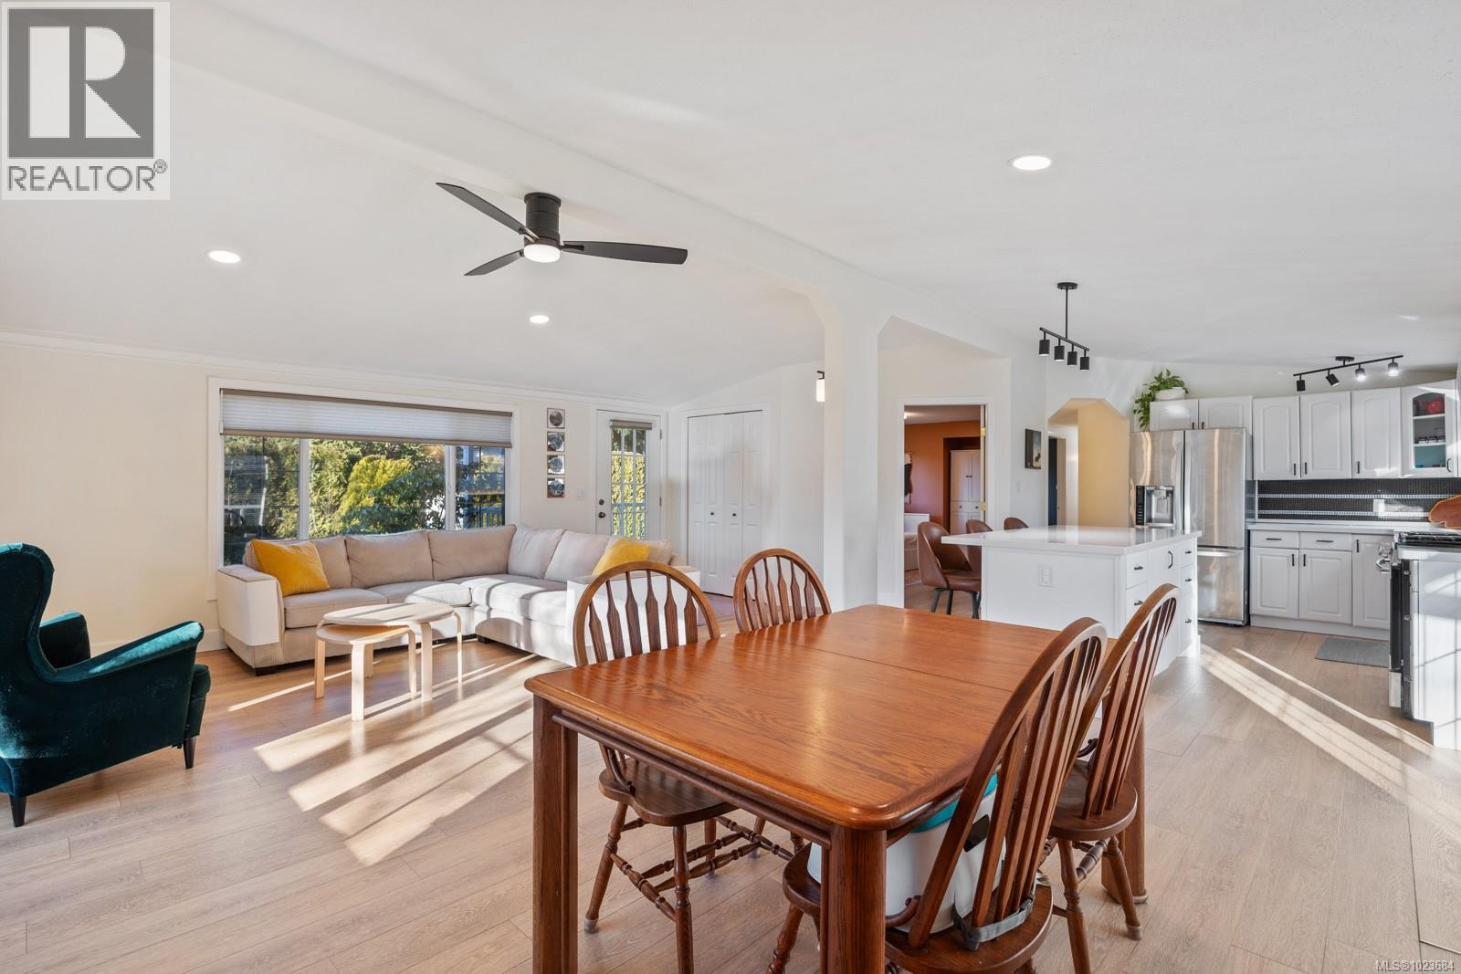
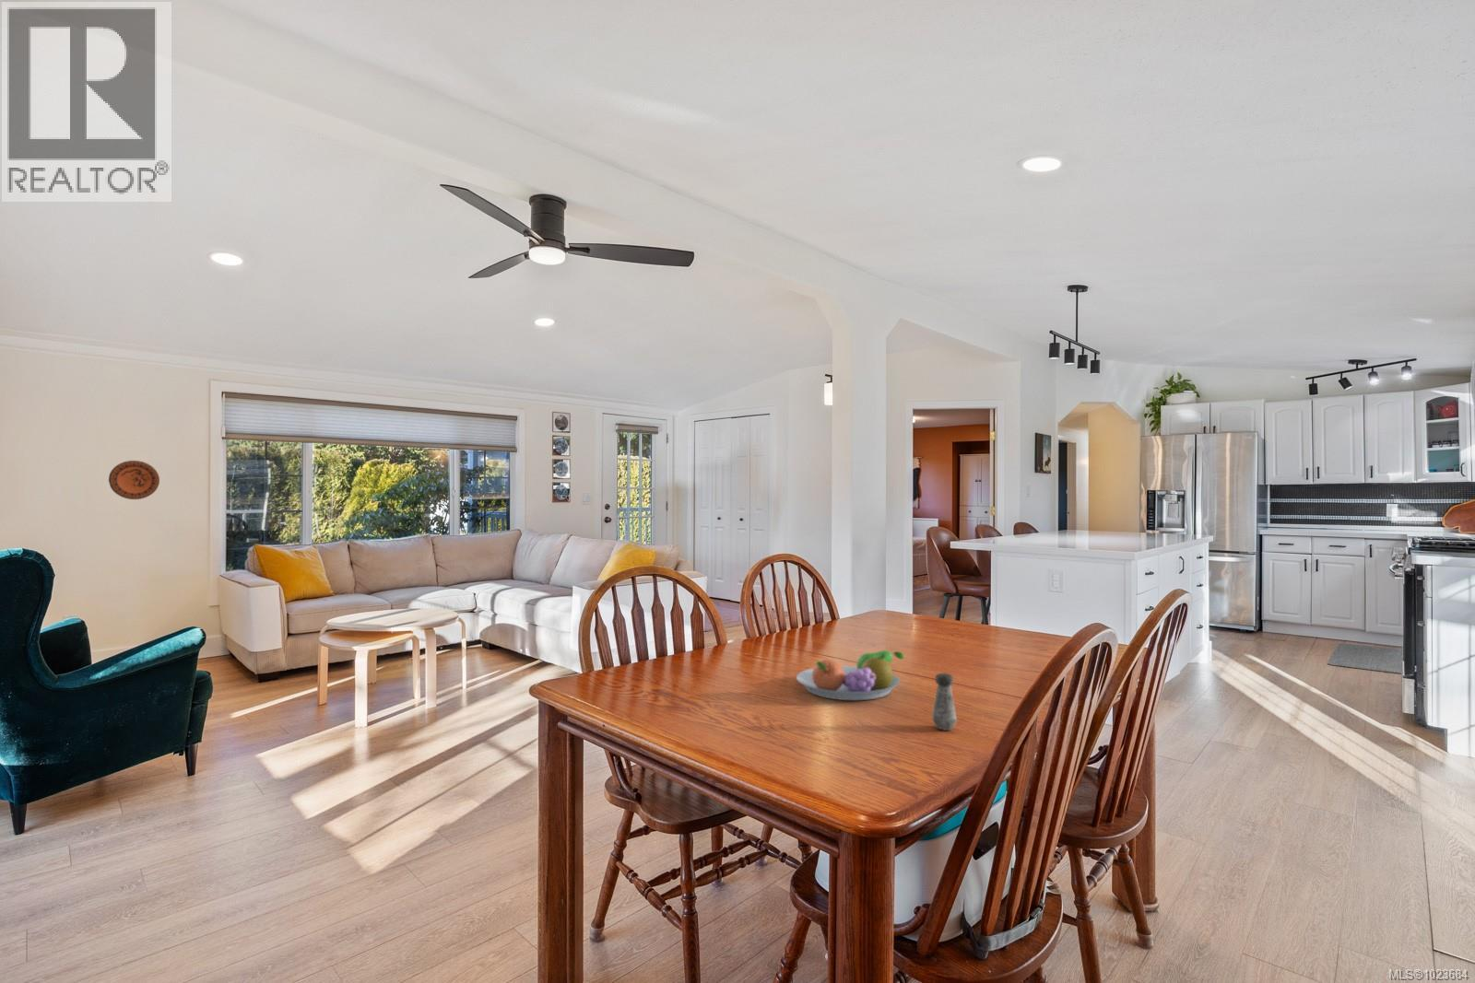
+ decorative plate (134, 481)
+ fruit bowl (852, 668)
+ salt shaker (944, 700)
